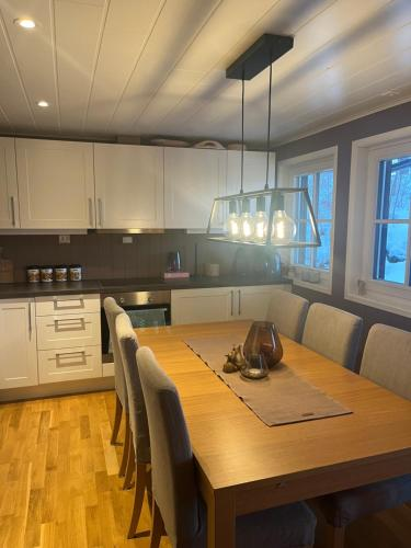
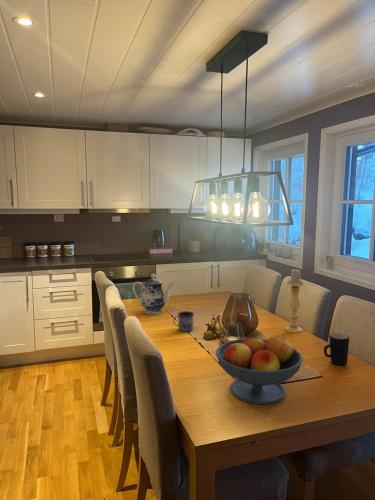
+ mug (335, 349)
+ candle holder (294, 299)
+ teapot (153, 293)
+ mug (183, 321)
+ fruit bowl (258, 365)
